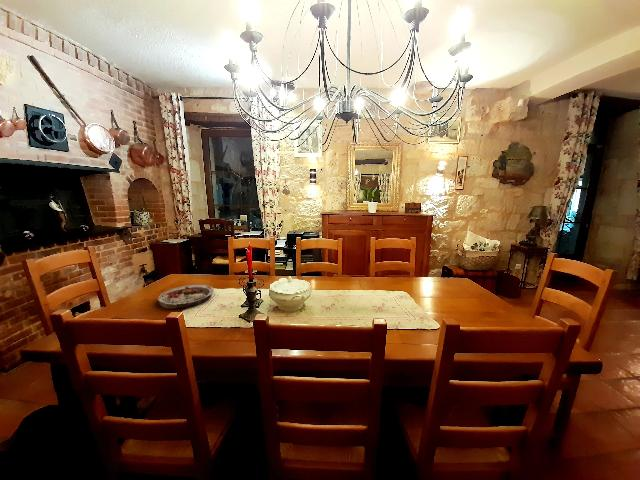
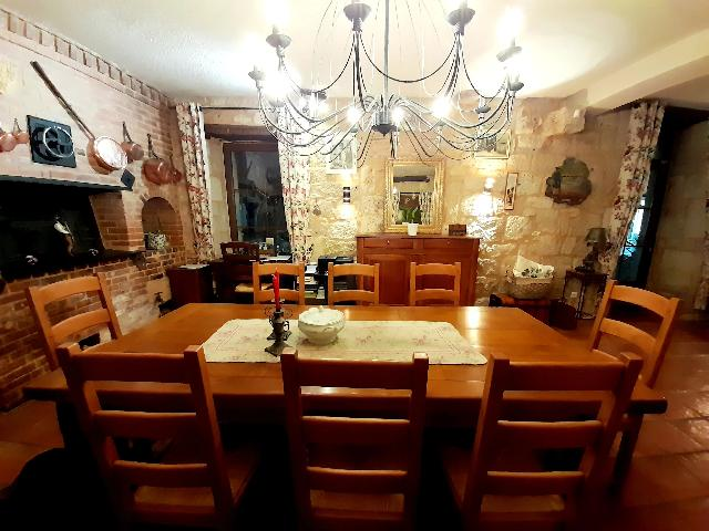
- plate (187, 293)
